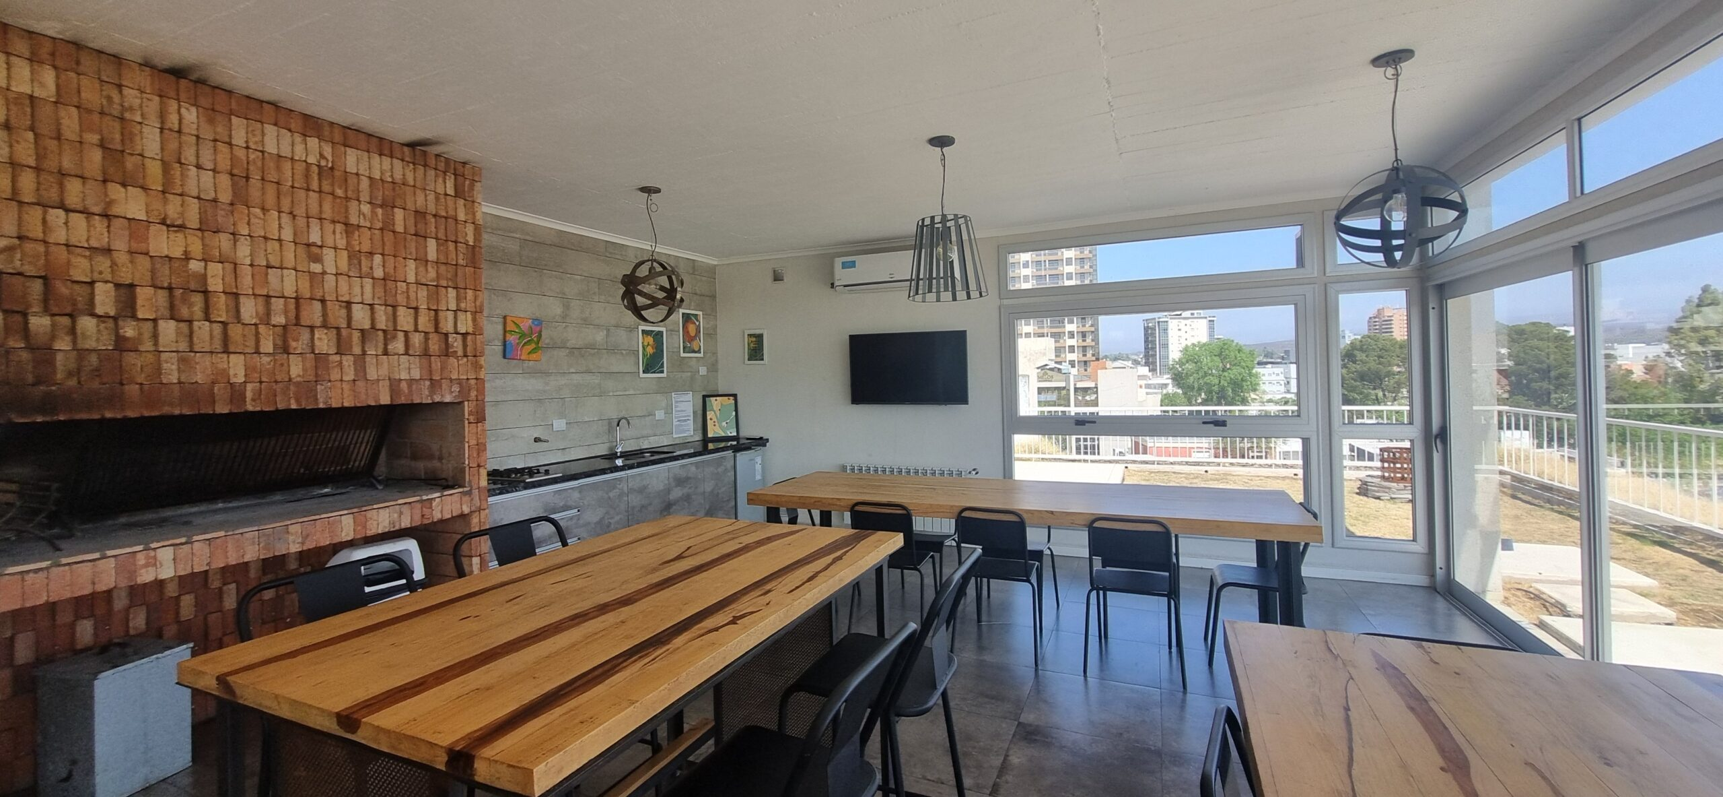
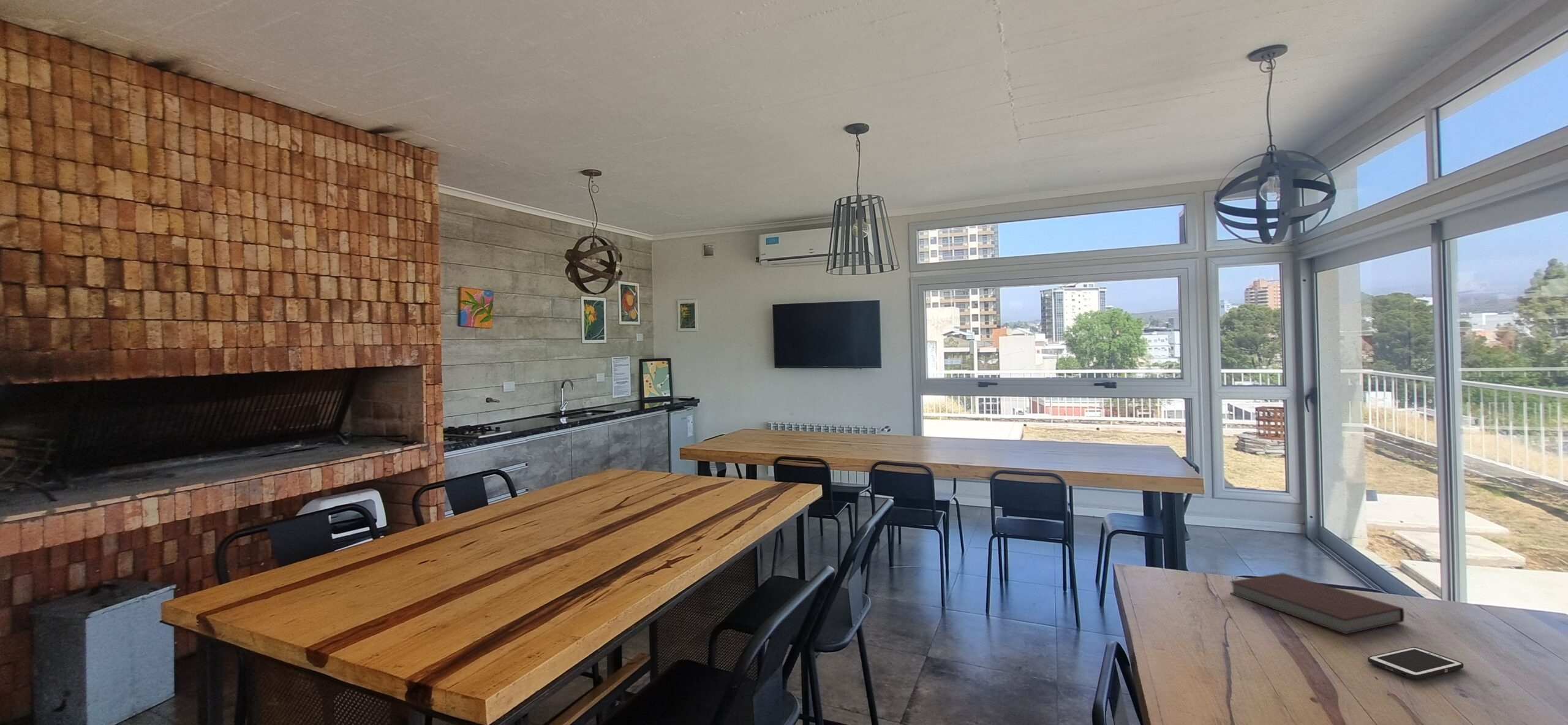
+ notebook (1311, 600)
+ cell phone (1415, 662)
